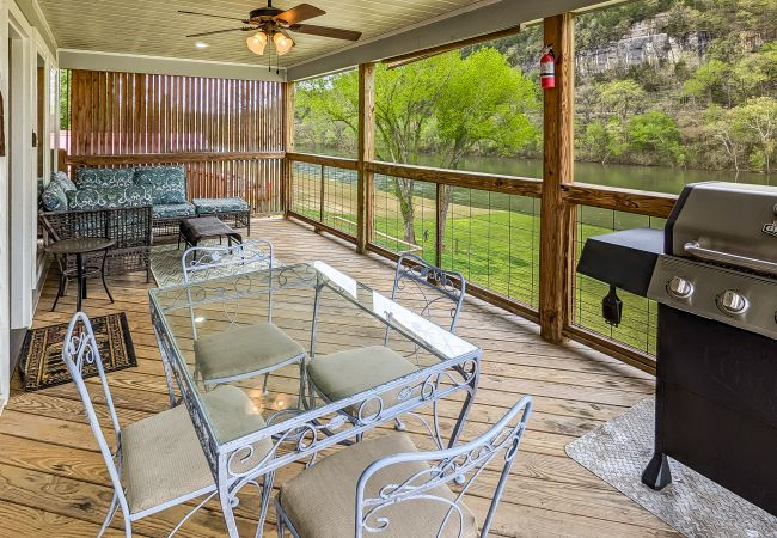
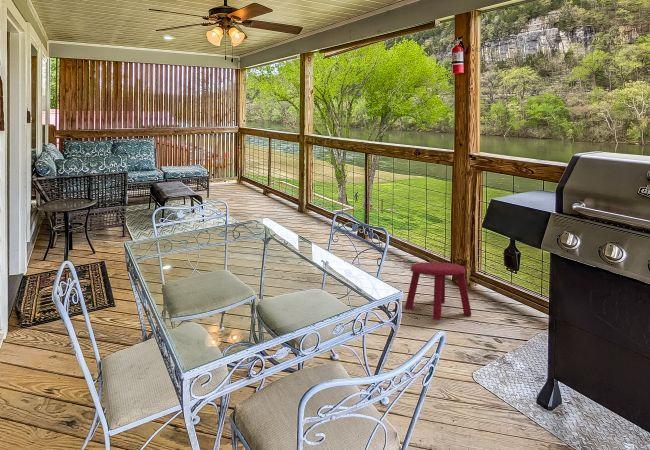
+ stool (437, 288)
